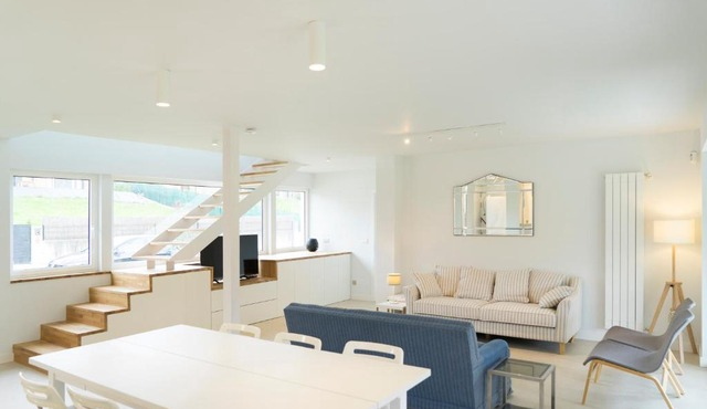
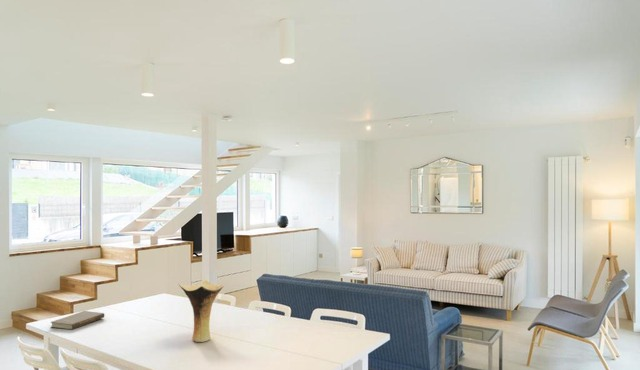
+ vase (202, 310)
+ book (78, 319)
